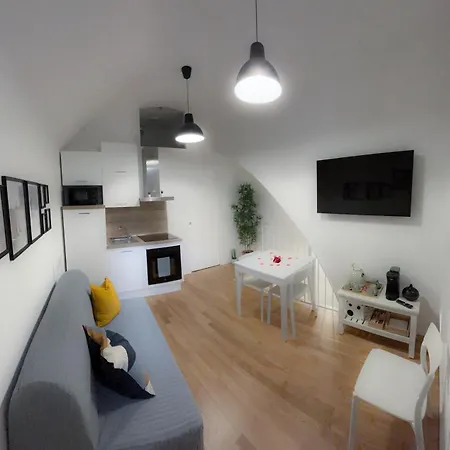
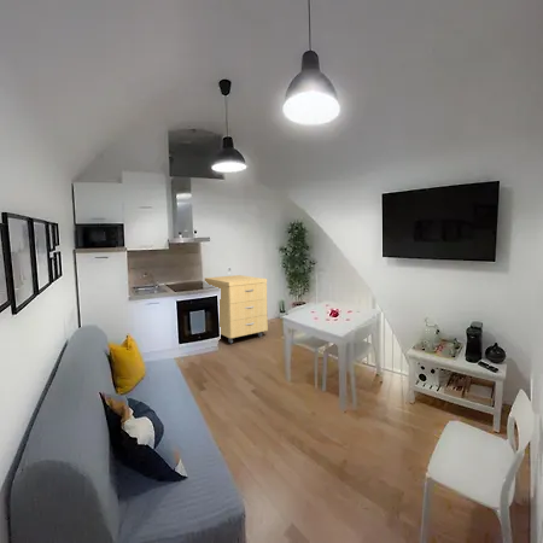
+ storage cabinet (235, 306)
